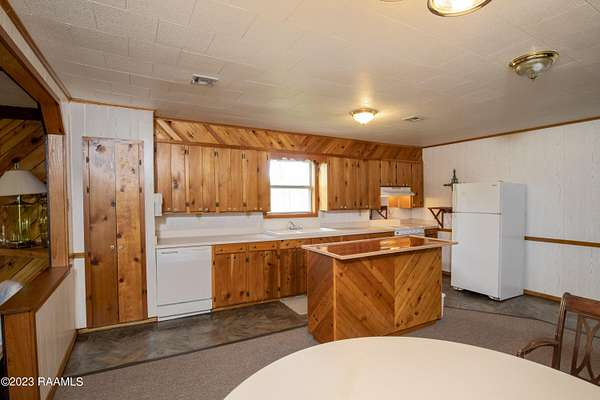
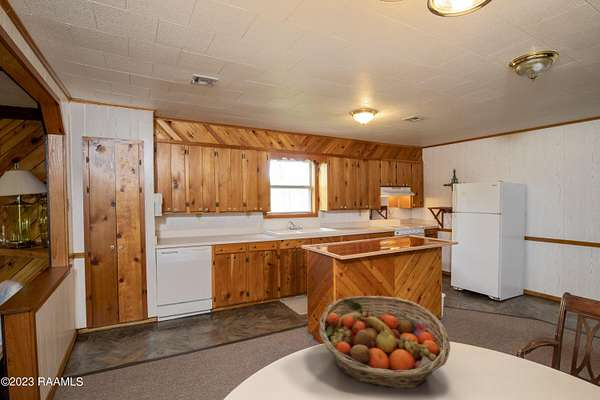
+ fruit basket (380, 337)
